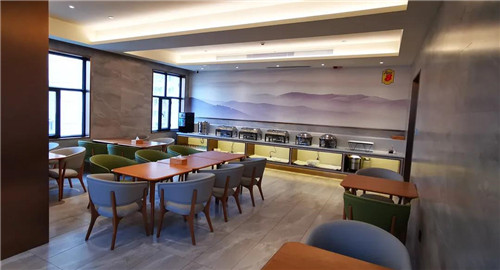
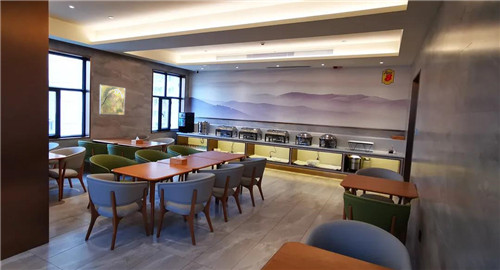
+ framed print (112, 100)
